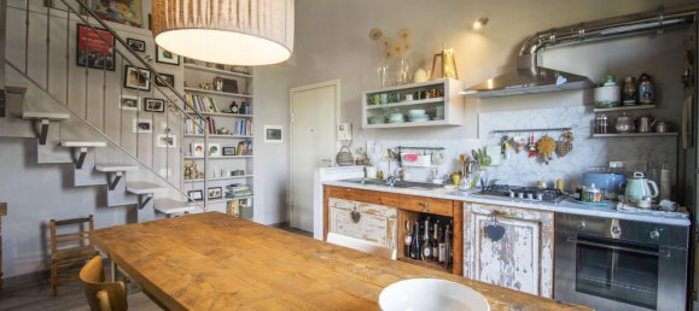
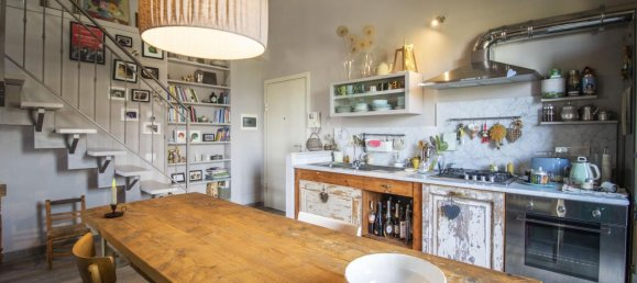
+ candle (116, 196)
